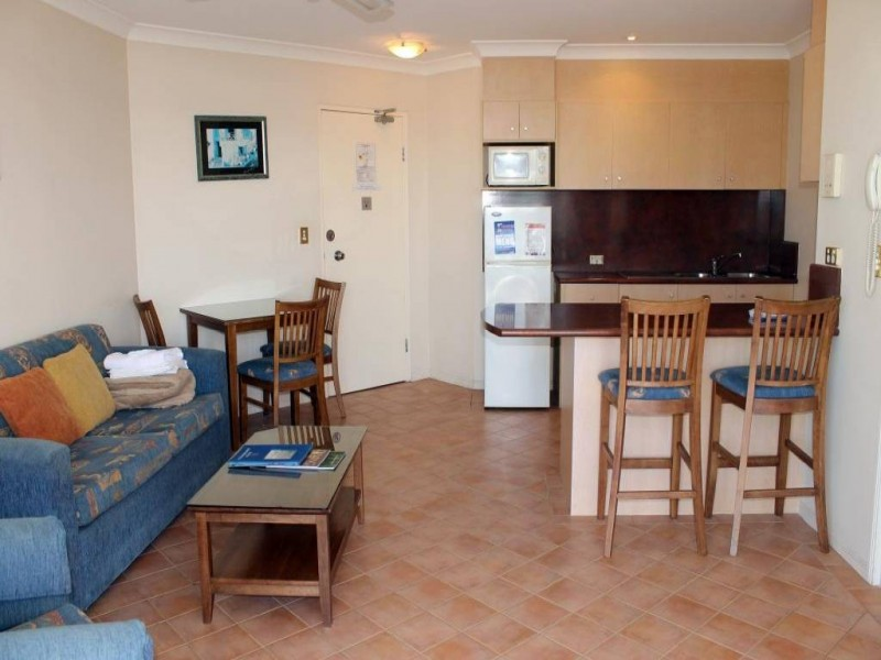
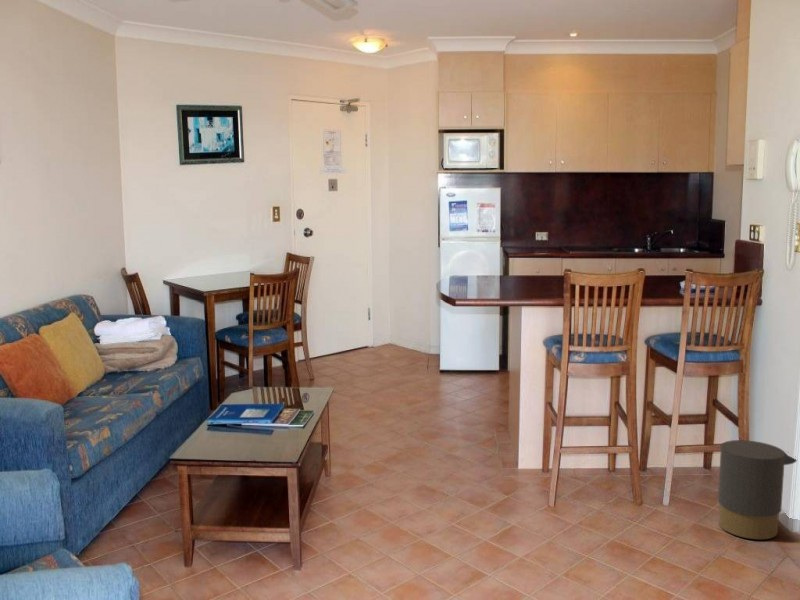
+ trash can (756, 485)
